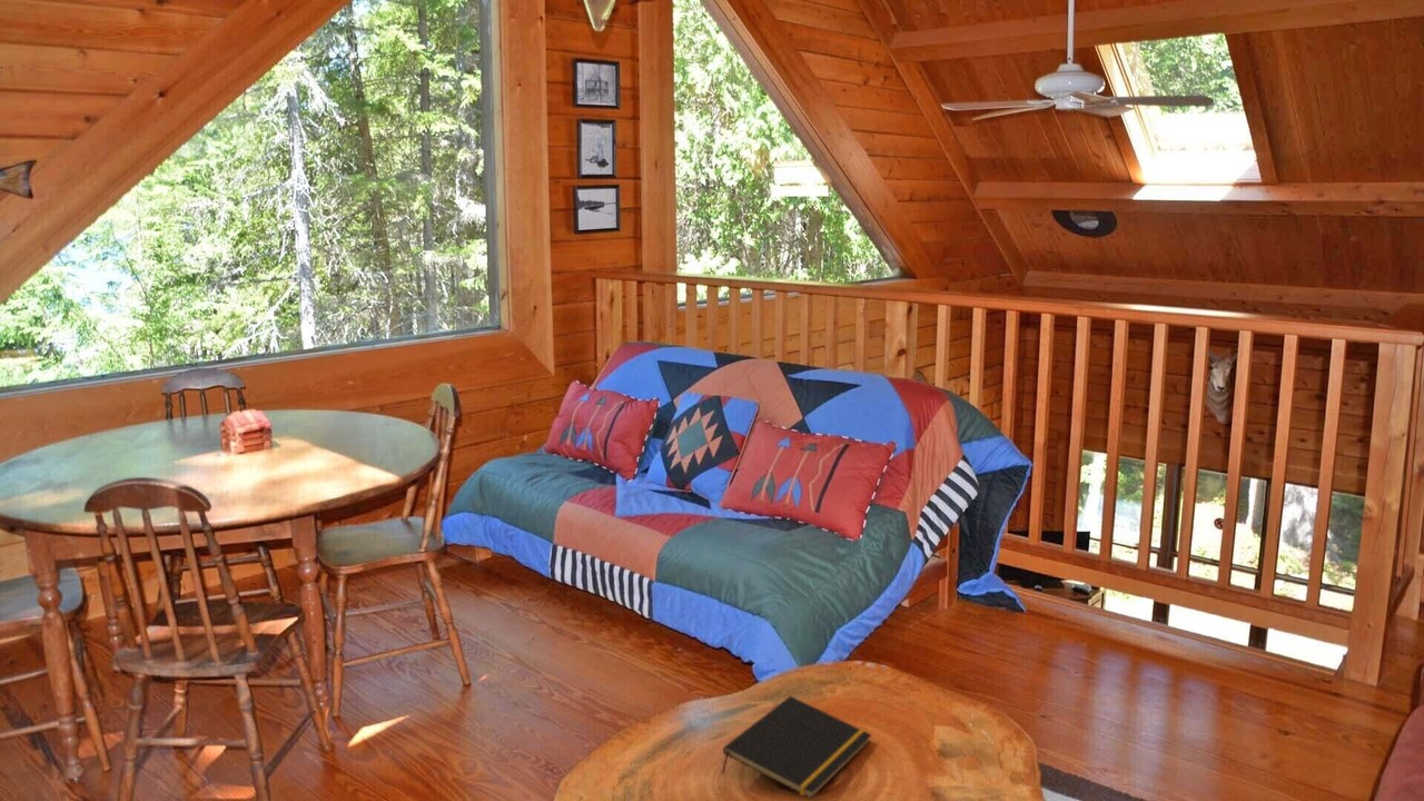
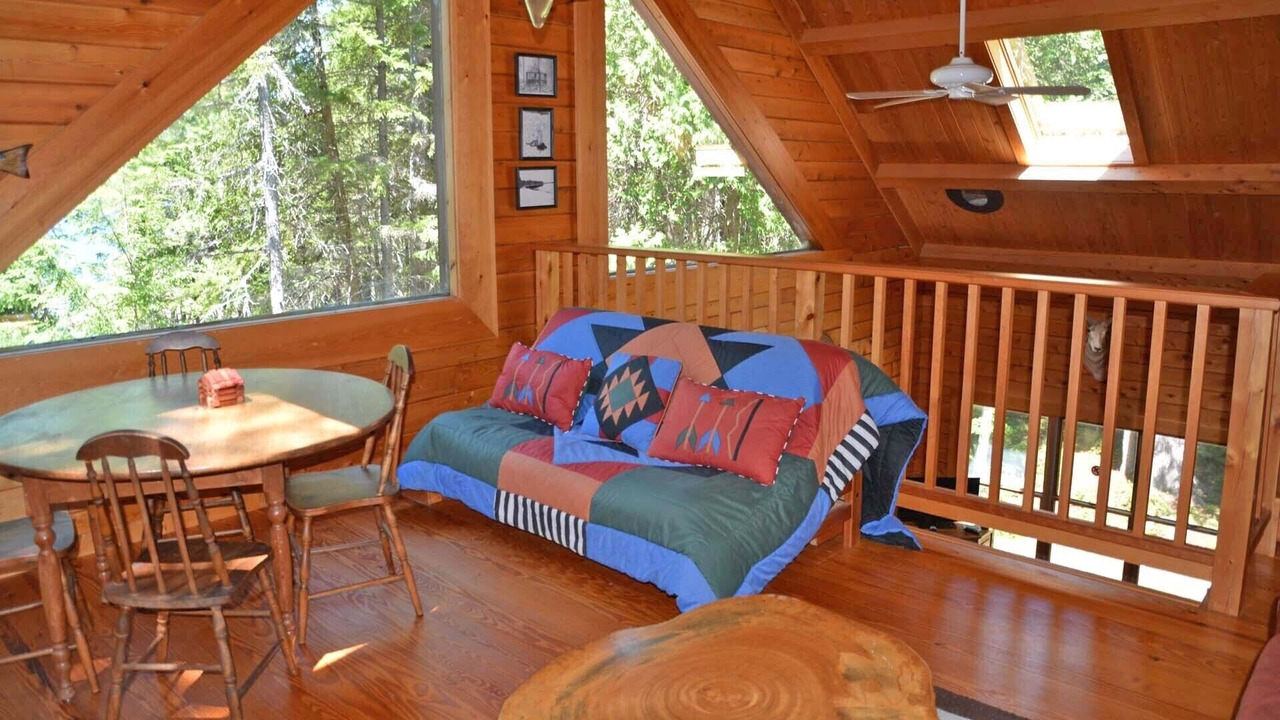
- notepad (799, 743)
